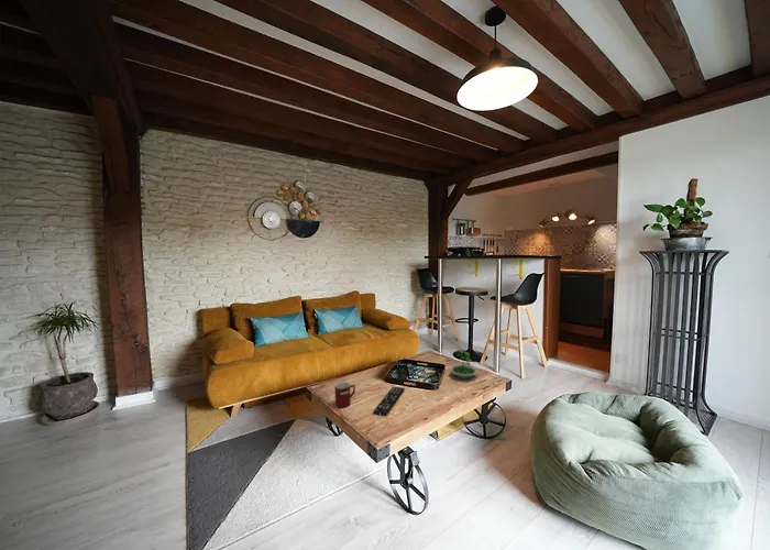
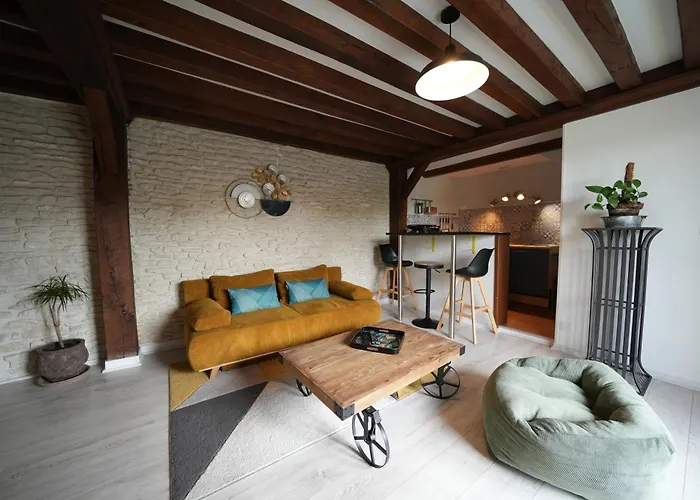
- remote control (389, 399)
- terrarium (462, 355)
- mug (345, 394)
